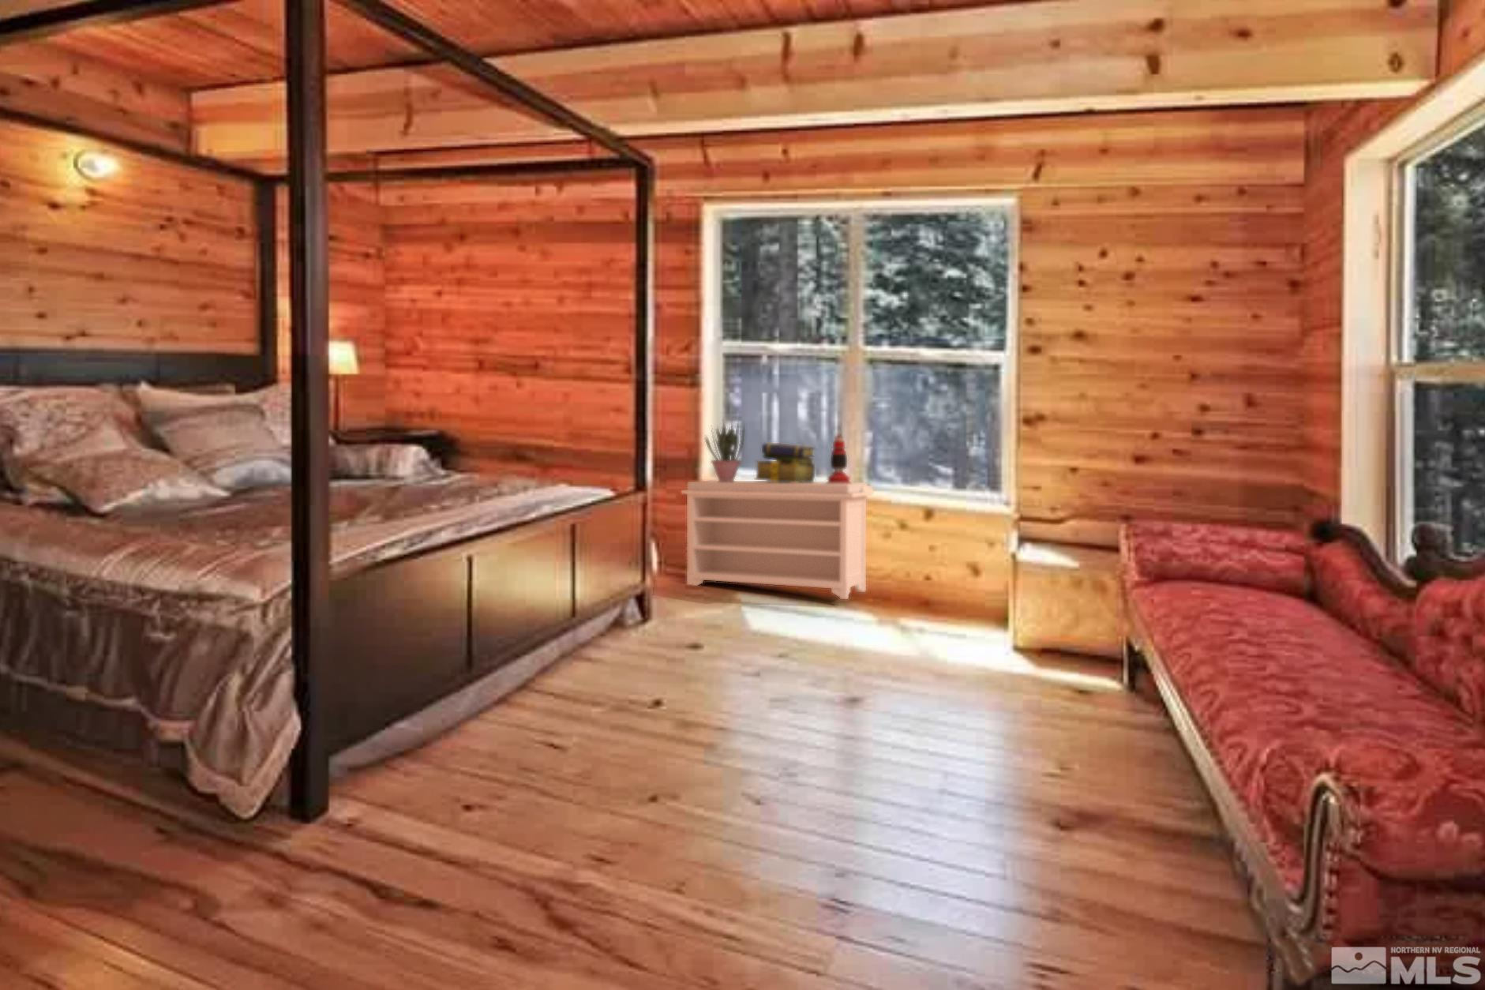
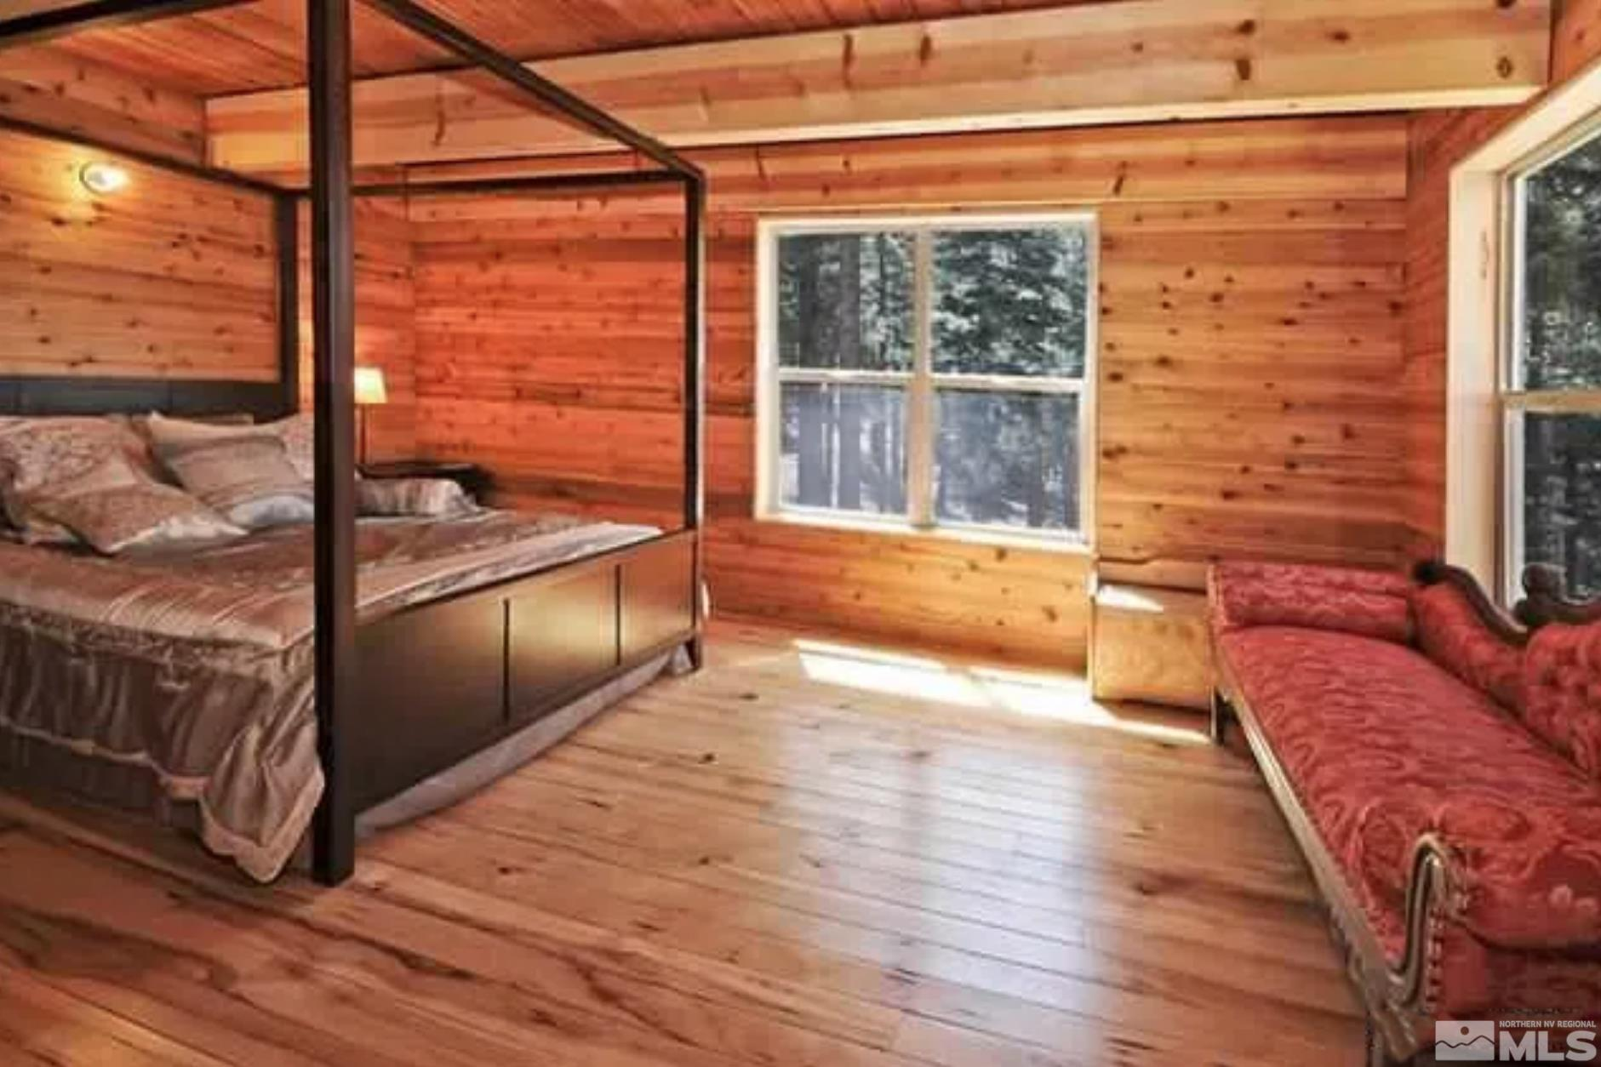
- potted plant (726, 450)
- stack of books (787, 462)
- bench (776, 535)
- lantern (839, 454)
